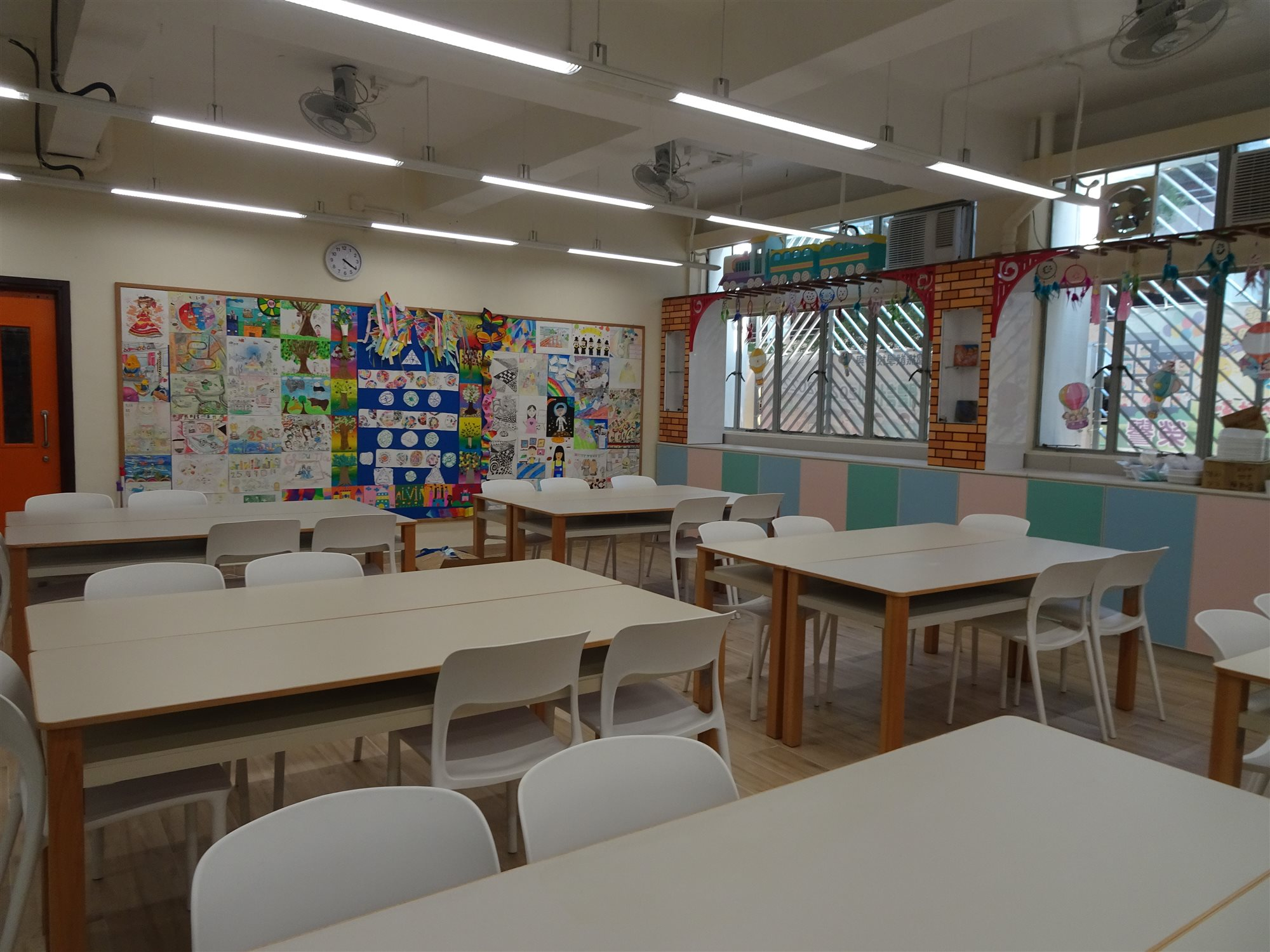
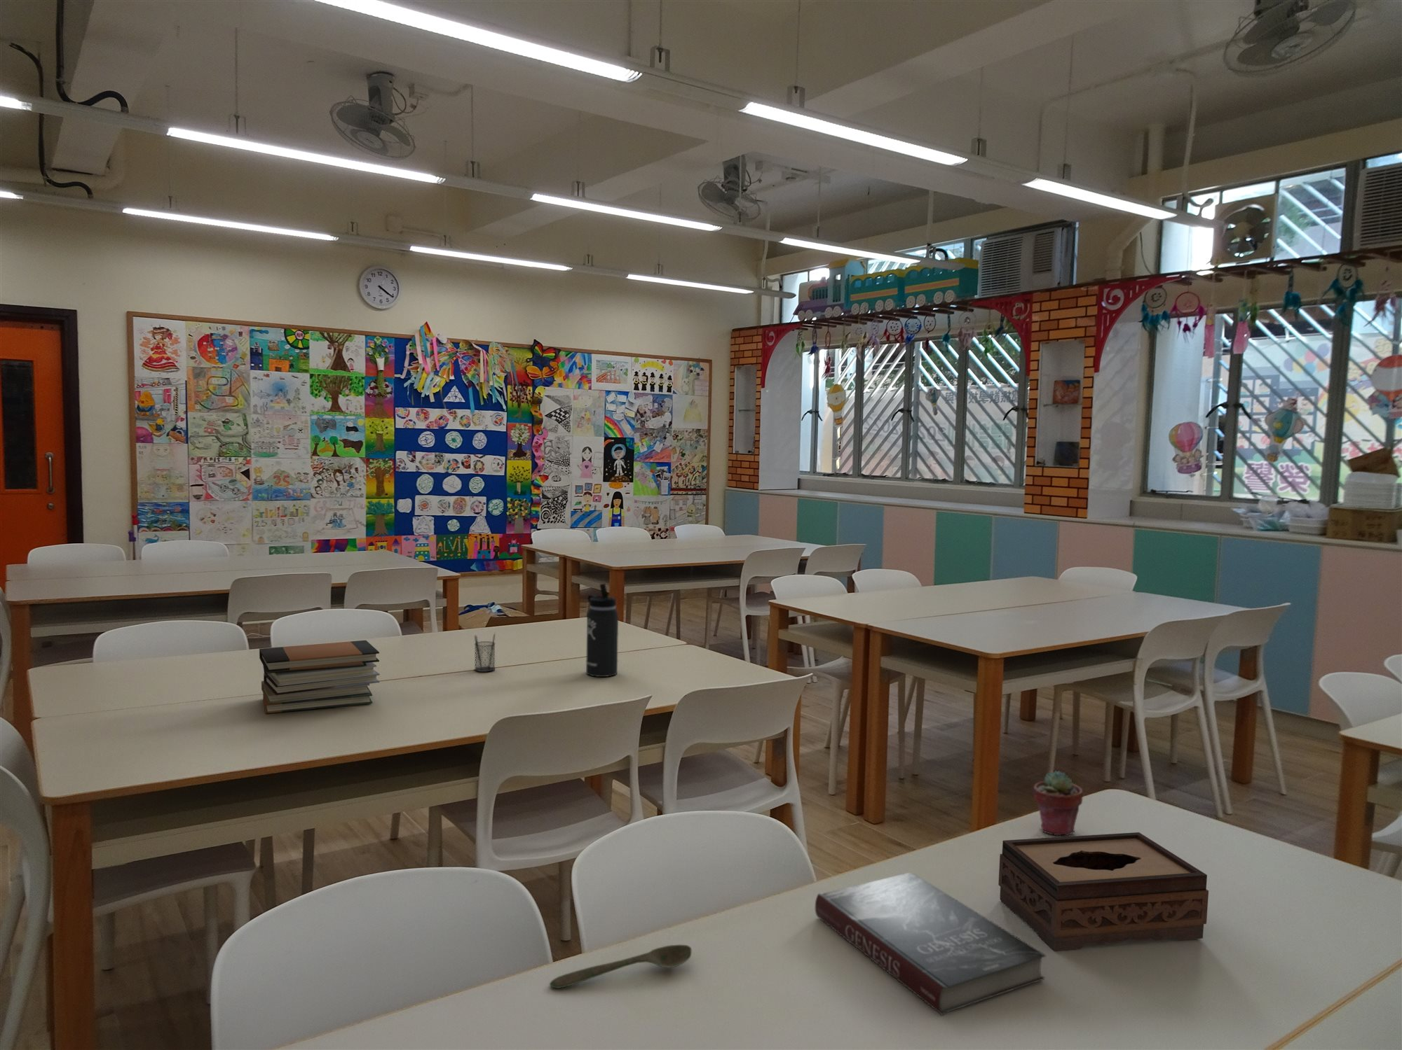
+ potted succulent (1058, 800)
+ tissue box (1100, 888)
+ book (923, 934)
+ book stack (320, 675)
+ thermos bottle (601, 628)
+ pencil holder (484, 651)
+ spoon (622, 966)
